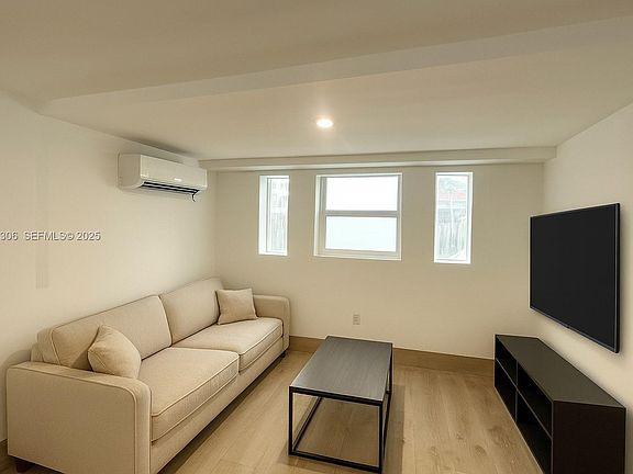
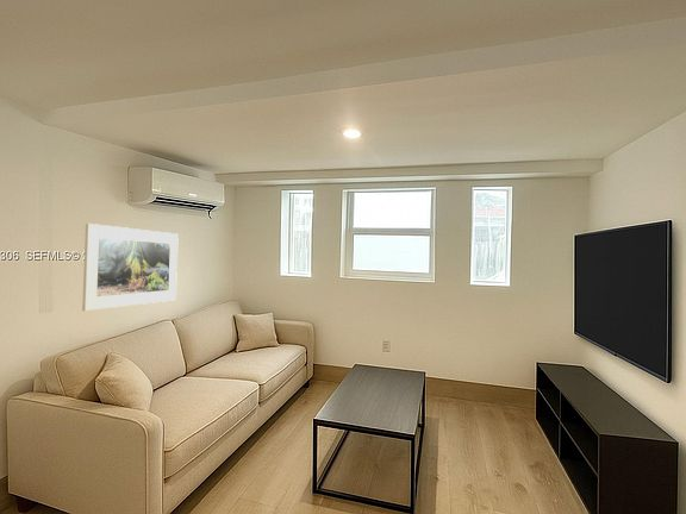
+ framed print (137, 267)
